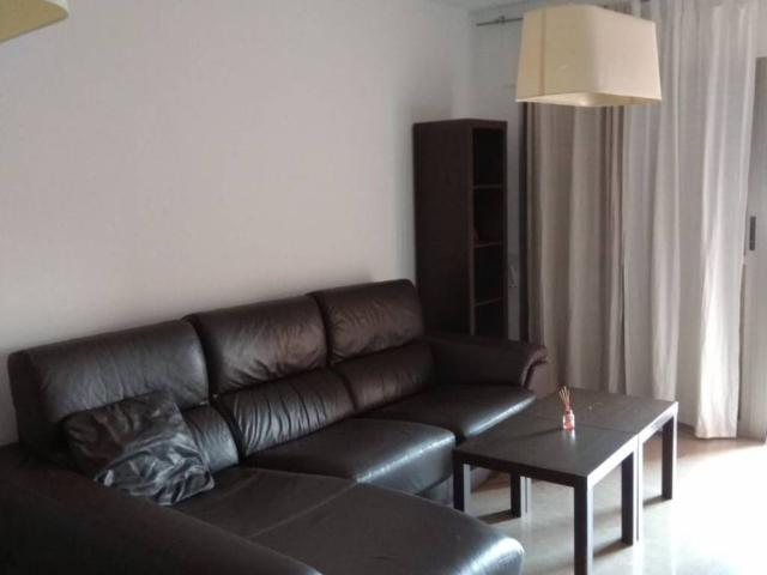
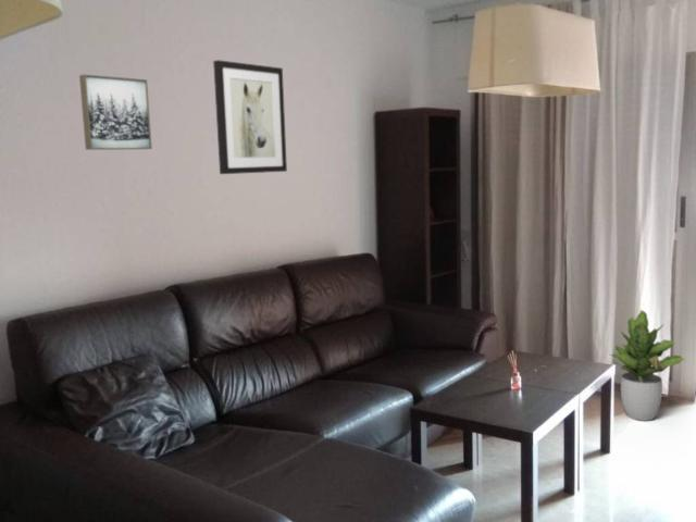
+ wall art (116, 113)
+ potted plant (643, 365)
+ wall art (251, 119)
